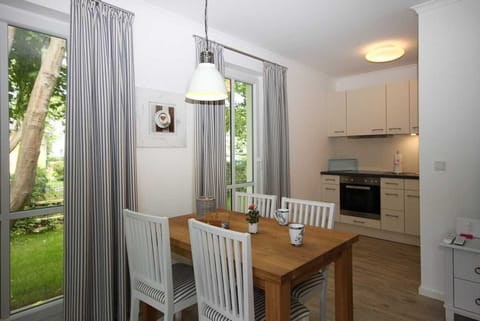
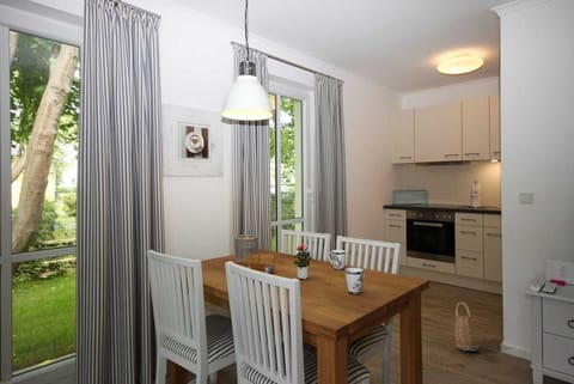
+ basket (465, 327)
